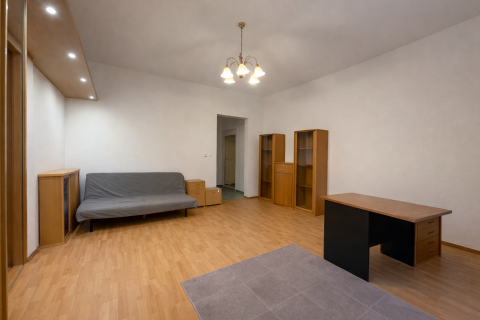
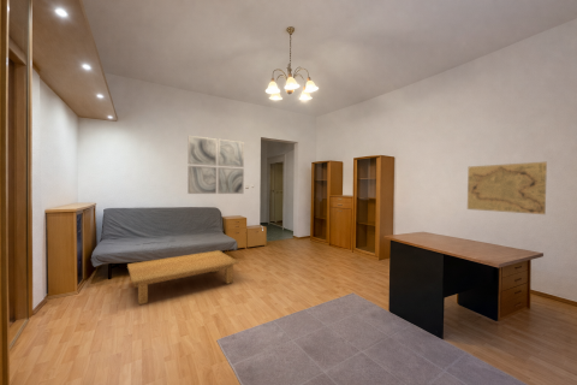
+ wall art (218, 165)
+ coffee table (184, 273)
+ map (502, 188)
